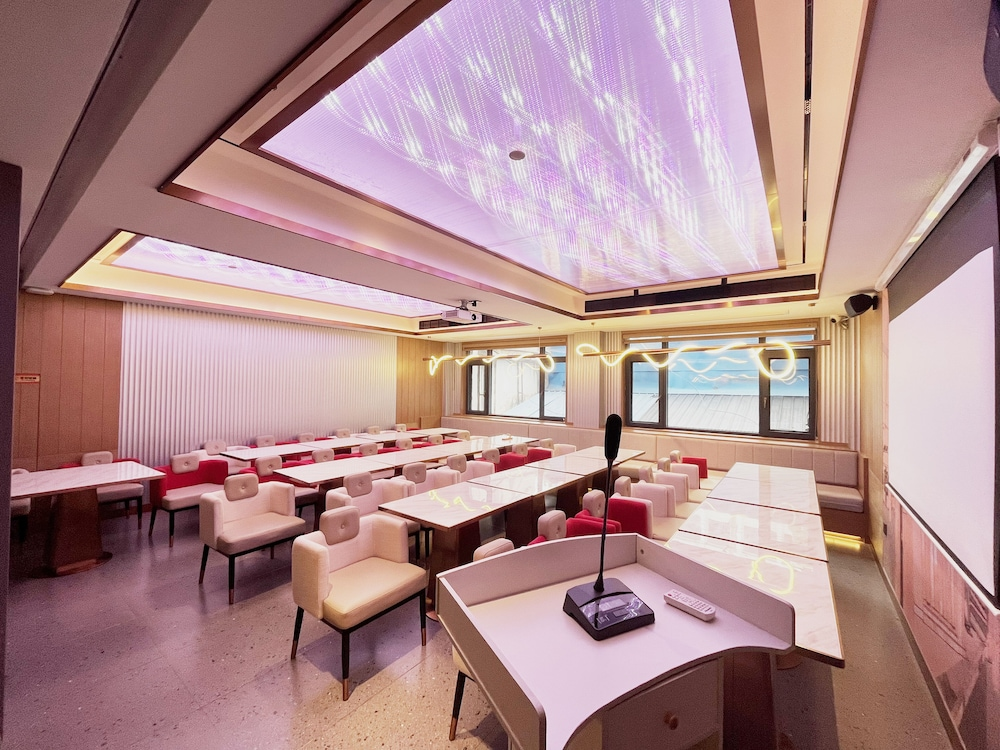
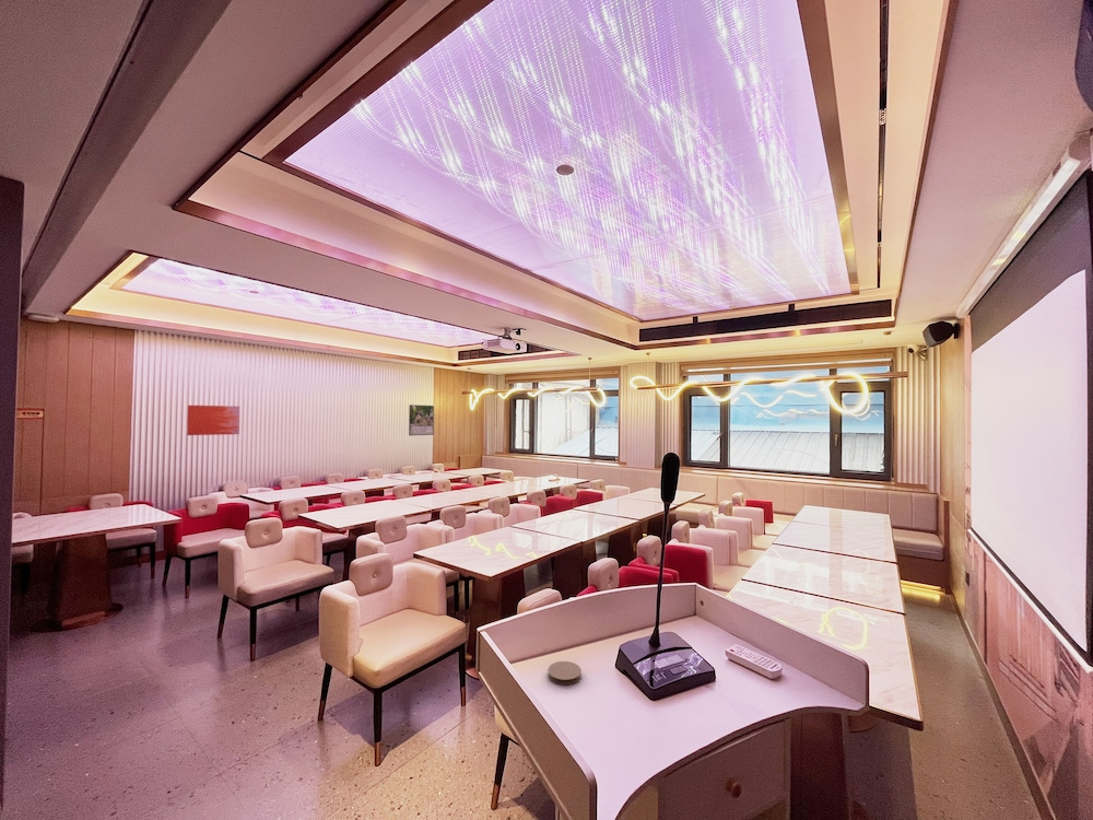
+ wall art (214, 420)
+ coaster (564, 671)
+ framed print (421, 420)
